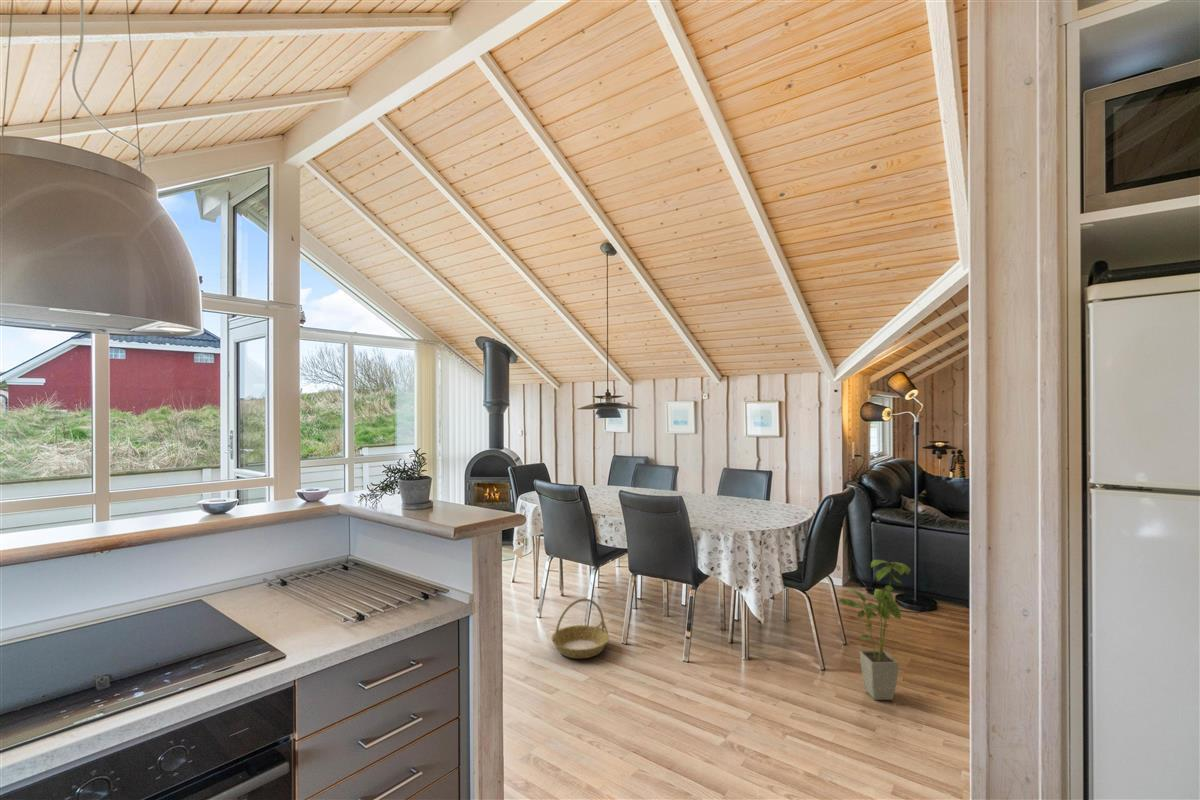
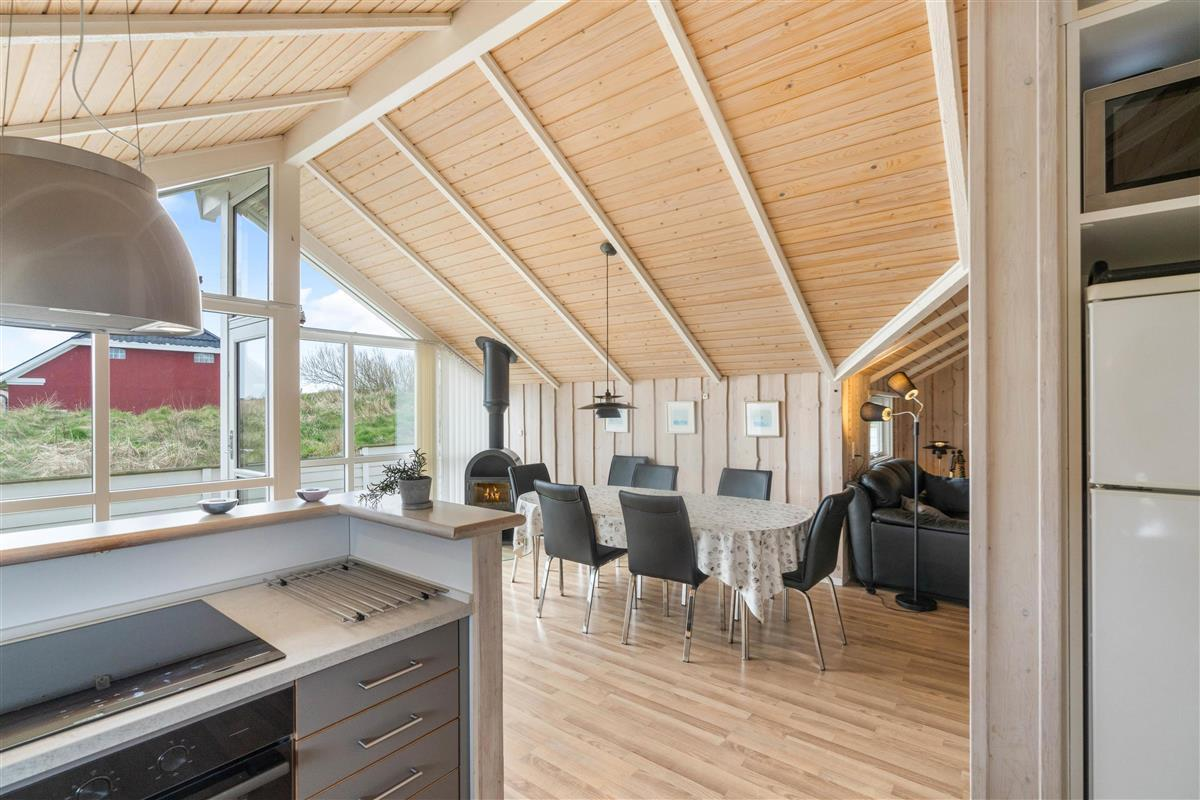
- basket (580, 625)
- house plant (881, 624)
